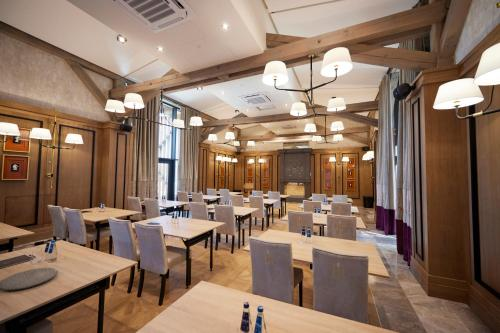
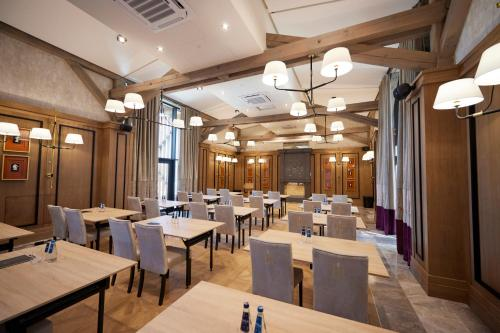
- plate (29, 278)
